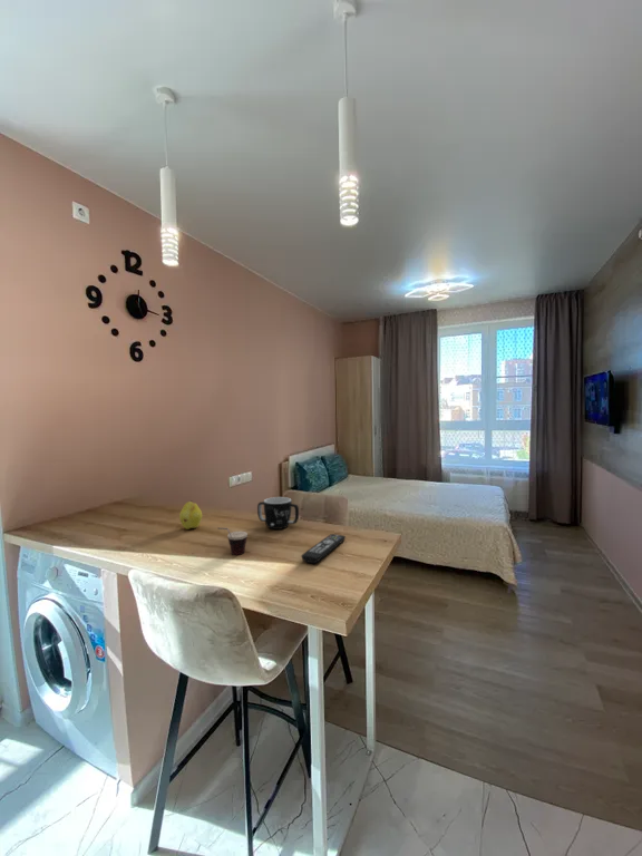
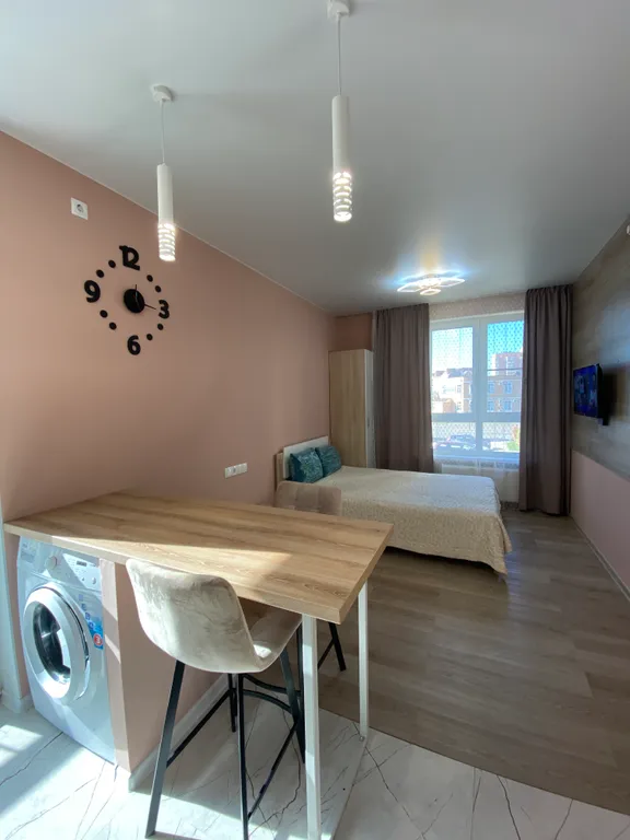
- mug (278, 513)
- remote control (324, 547)
- cup (232, 539)
- fruit (191, 514)
